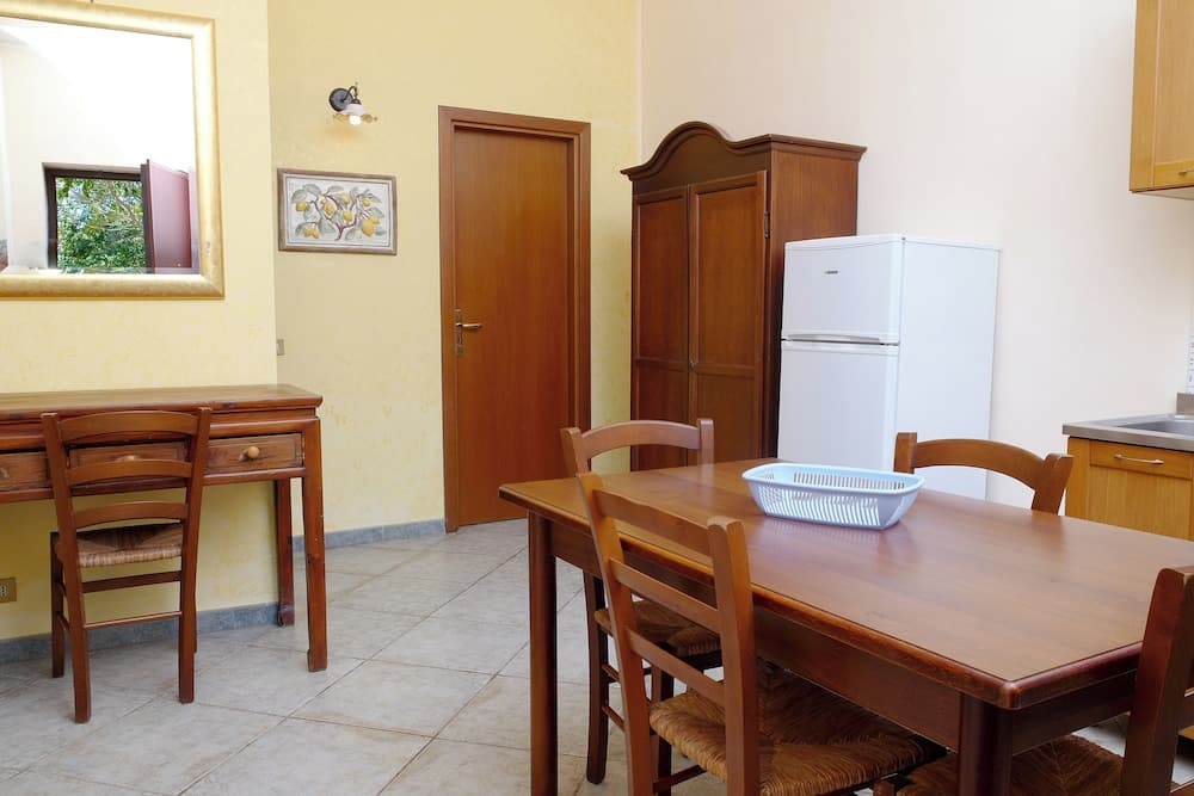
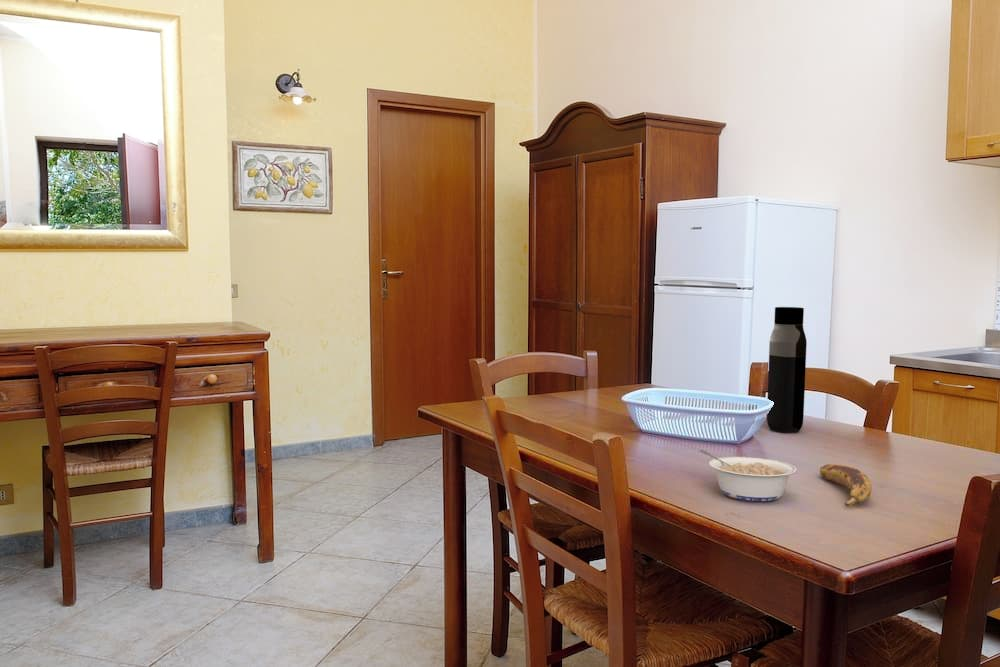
+ water bottle (786, 369)
+ legume (748, 476)
+ banana (845, 479)
